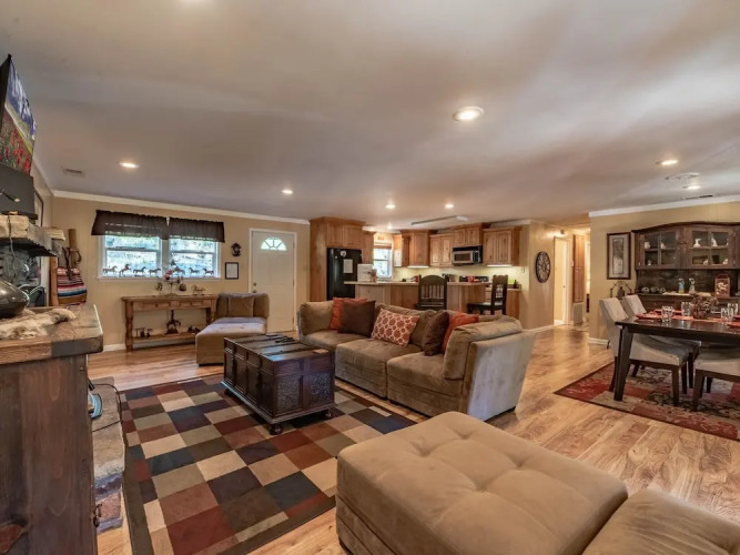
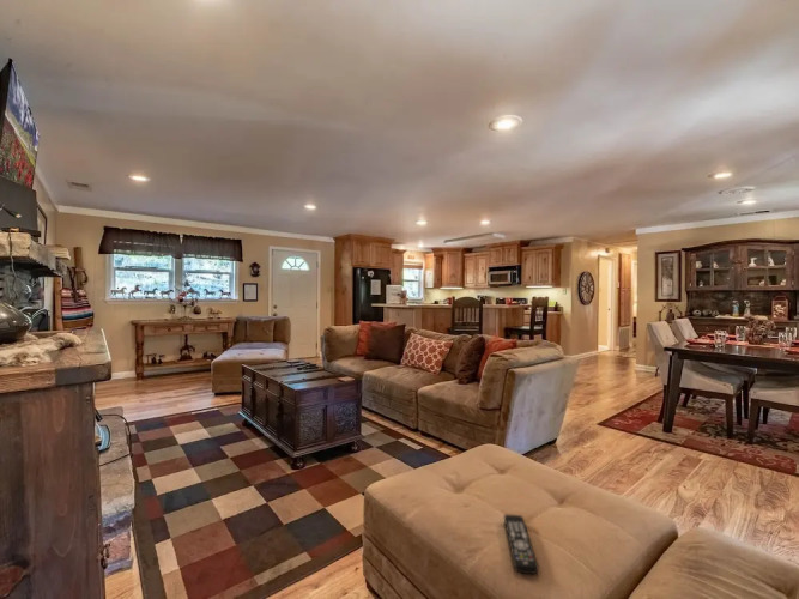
+ remote control (519, 540)
